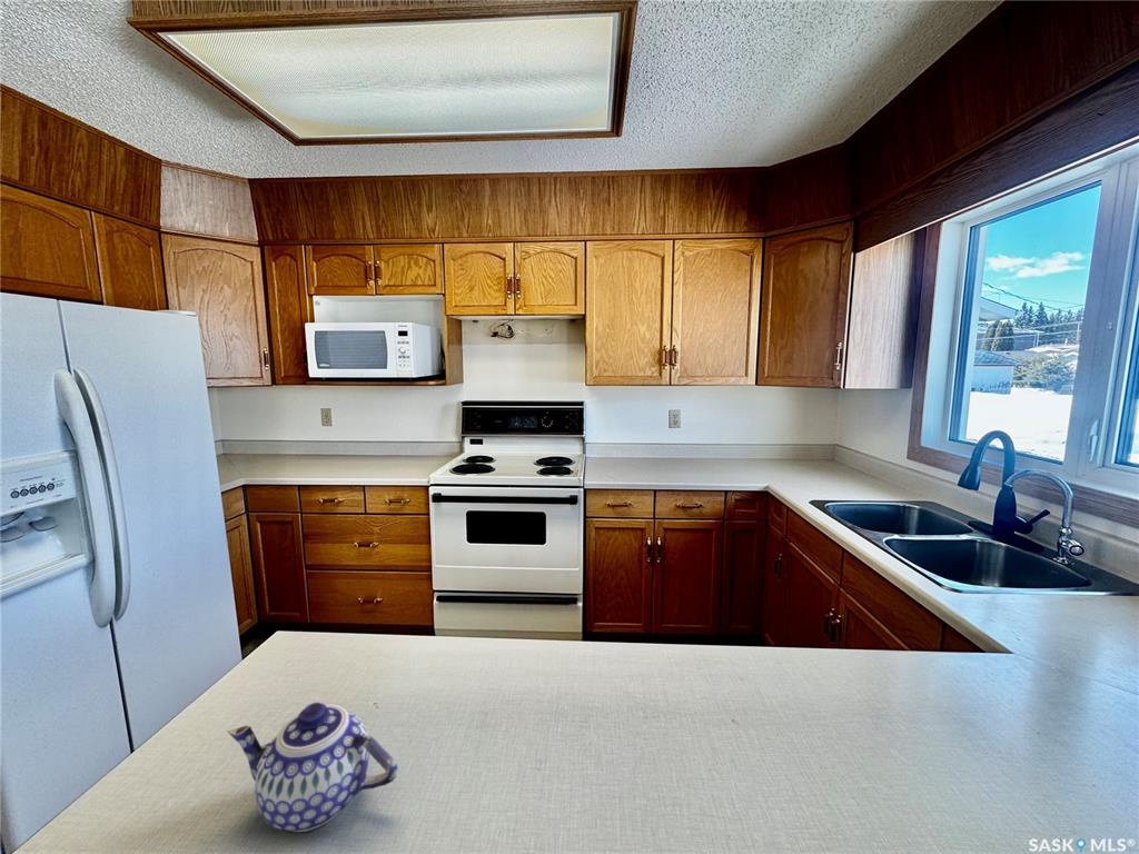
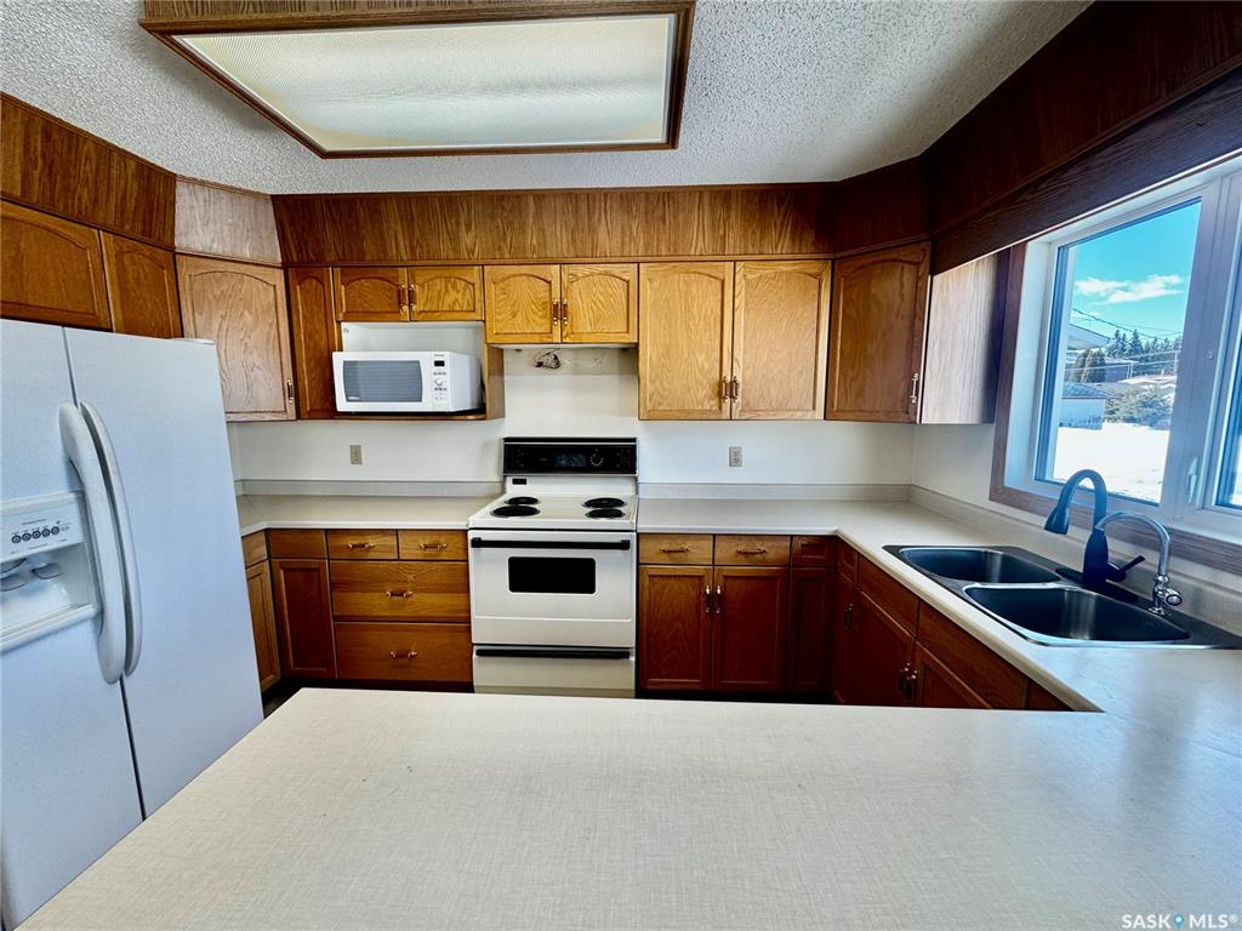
- teapot (313, 754)
